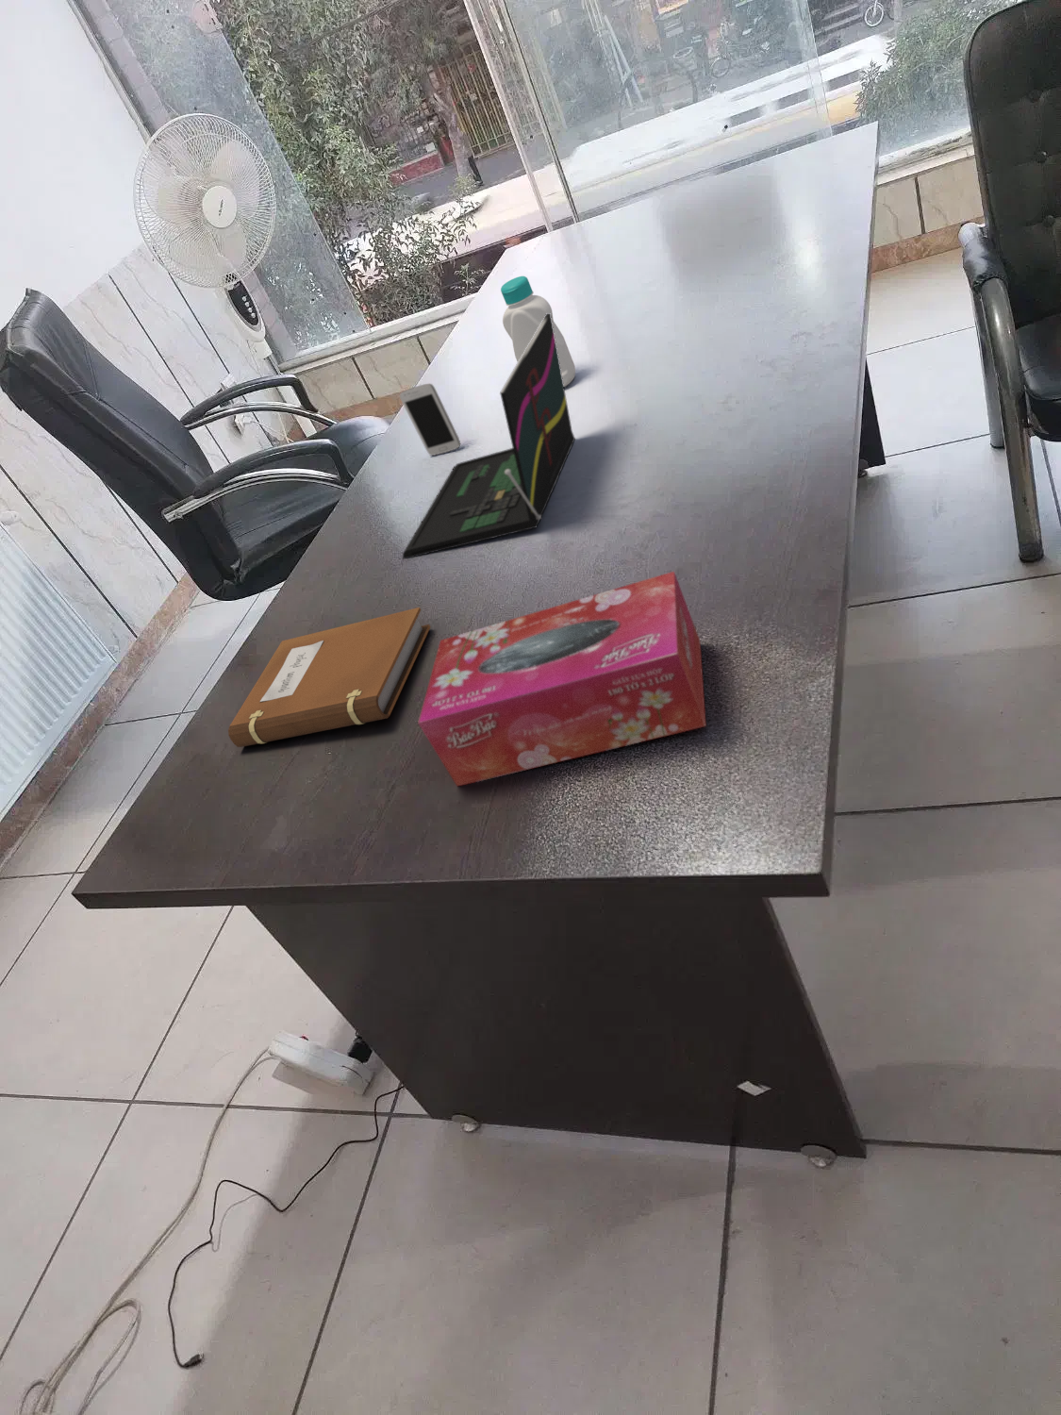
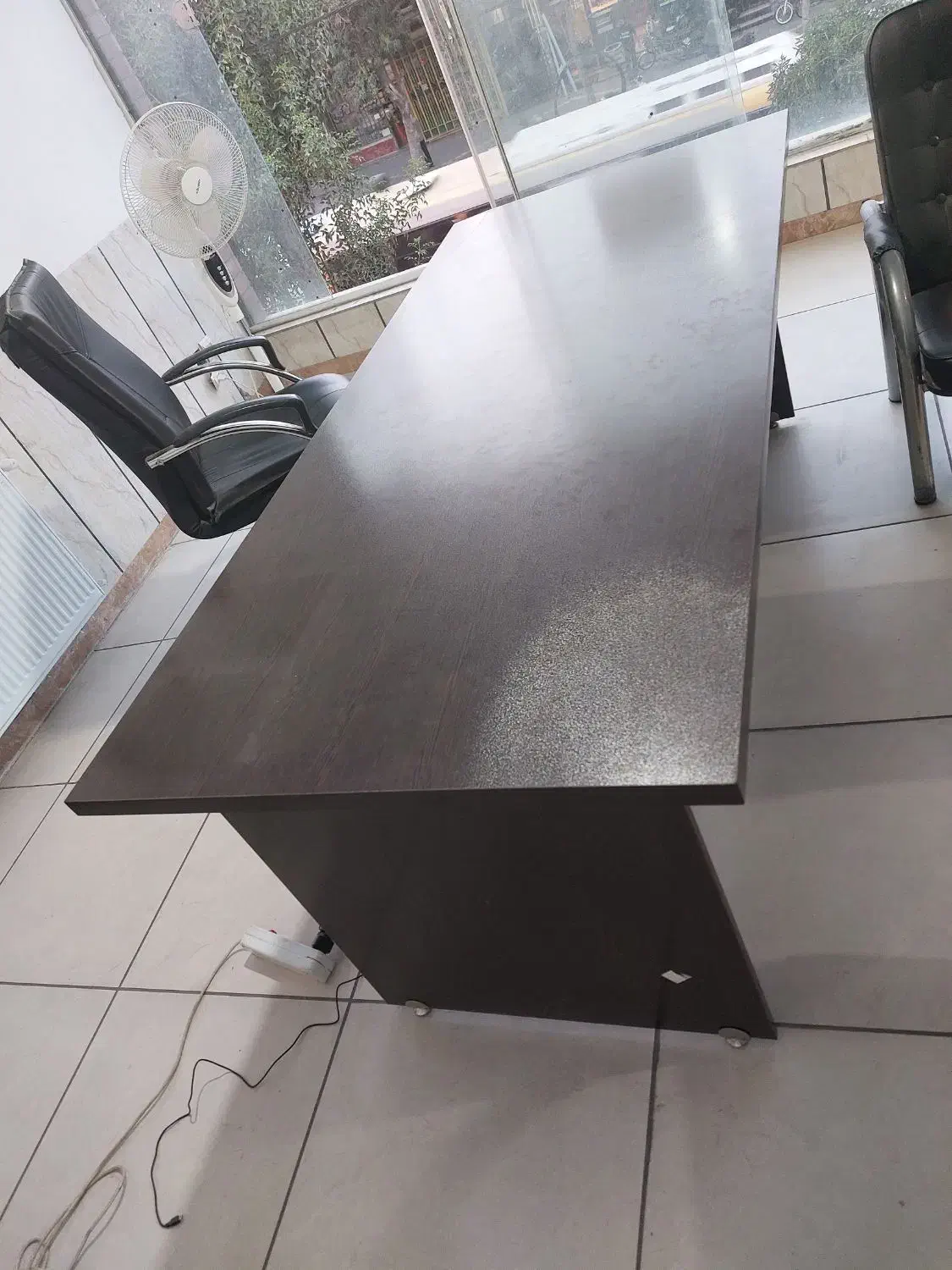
- notebook (325, 679)
- tissue box (564, 680)
- smartphone (430, 420)
- laptop (470, 459)
- bottle (533, 335)
